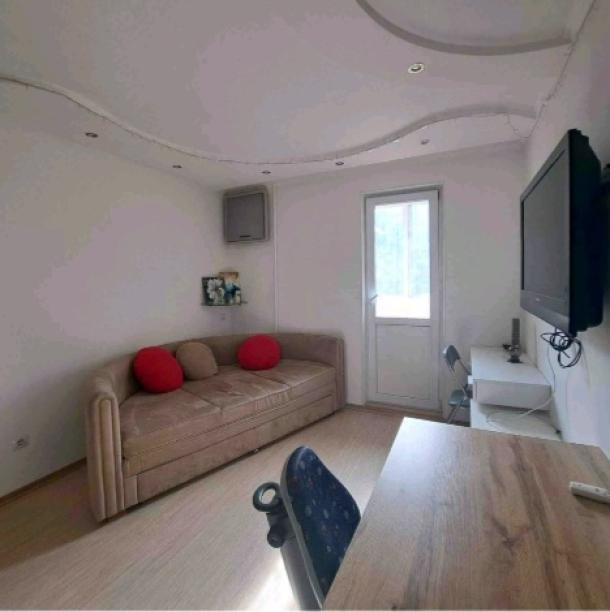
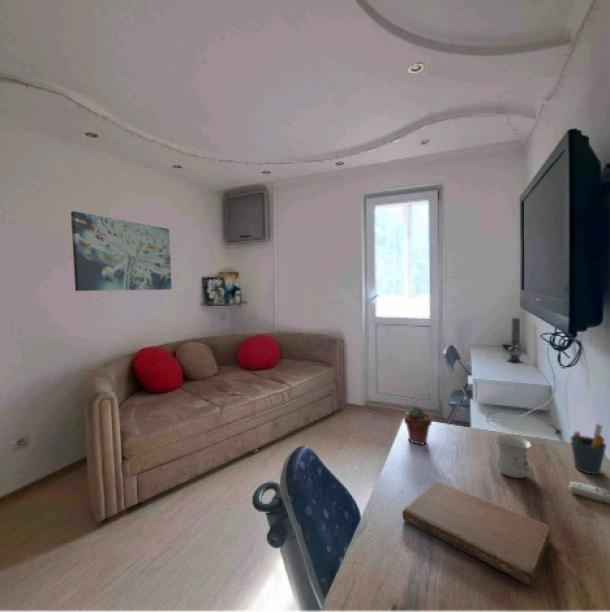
+ pen holder (588, 448)
+ potted succulent (417, 423)
+ notebook (473, 523)
+ mug (514, 455)
+ wall art (128, 256)
